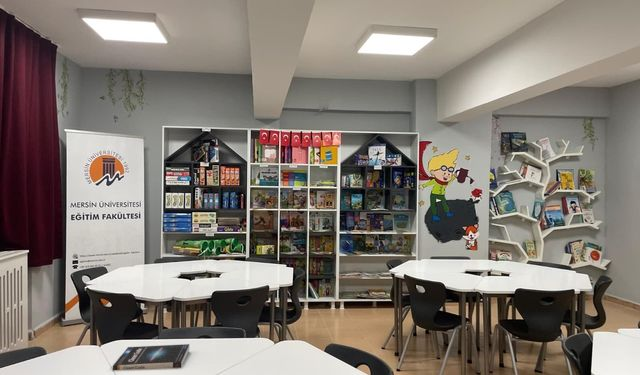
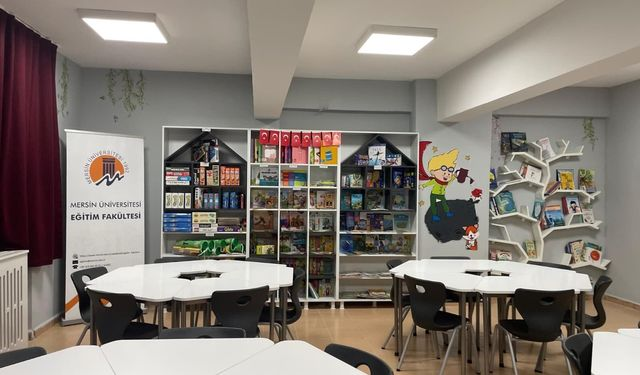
- book (153, 357)
